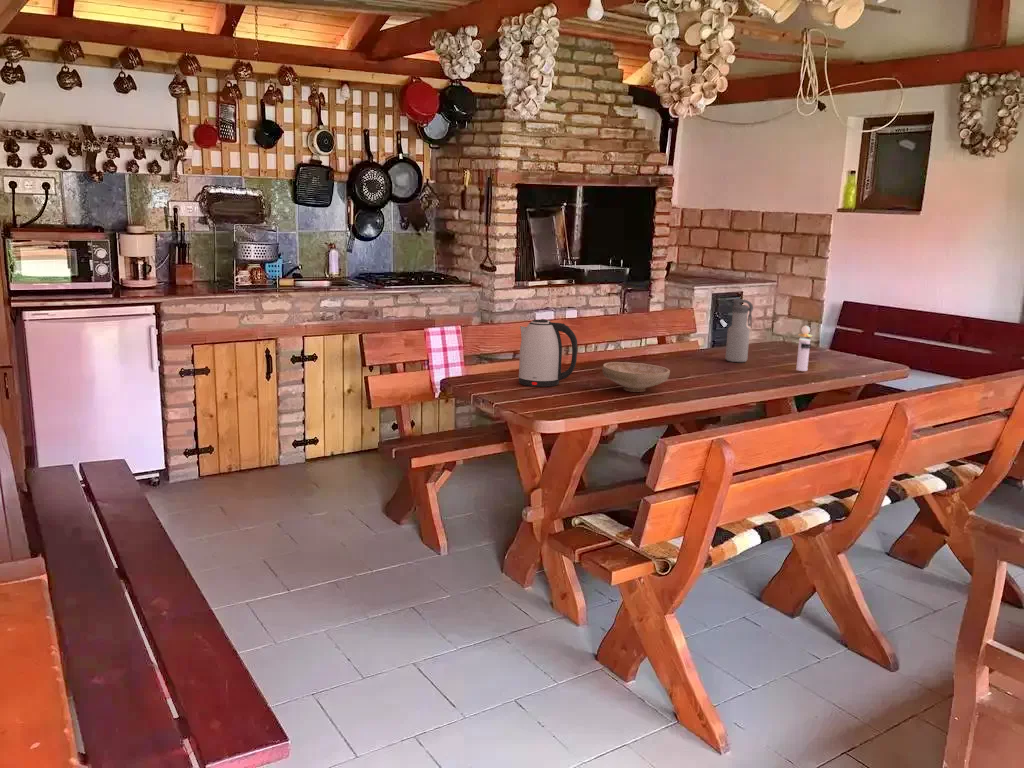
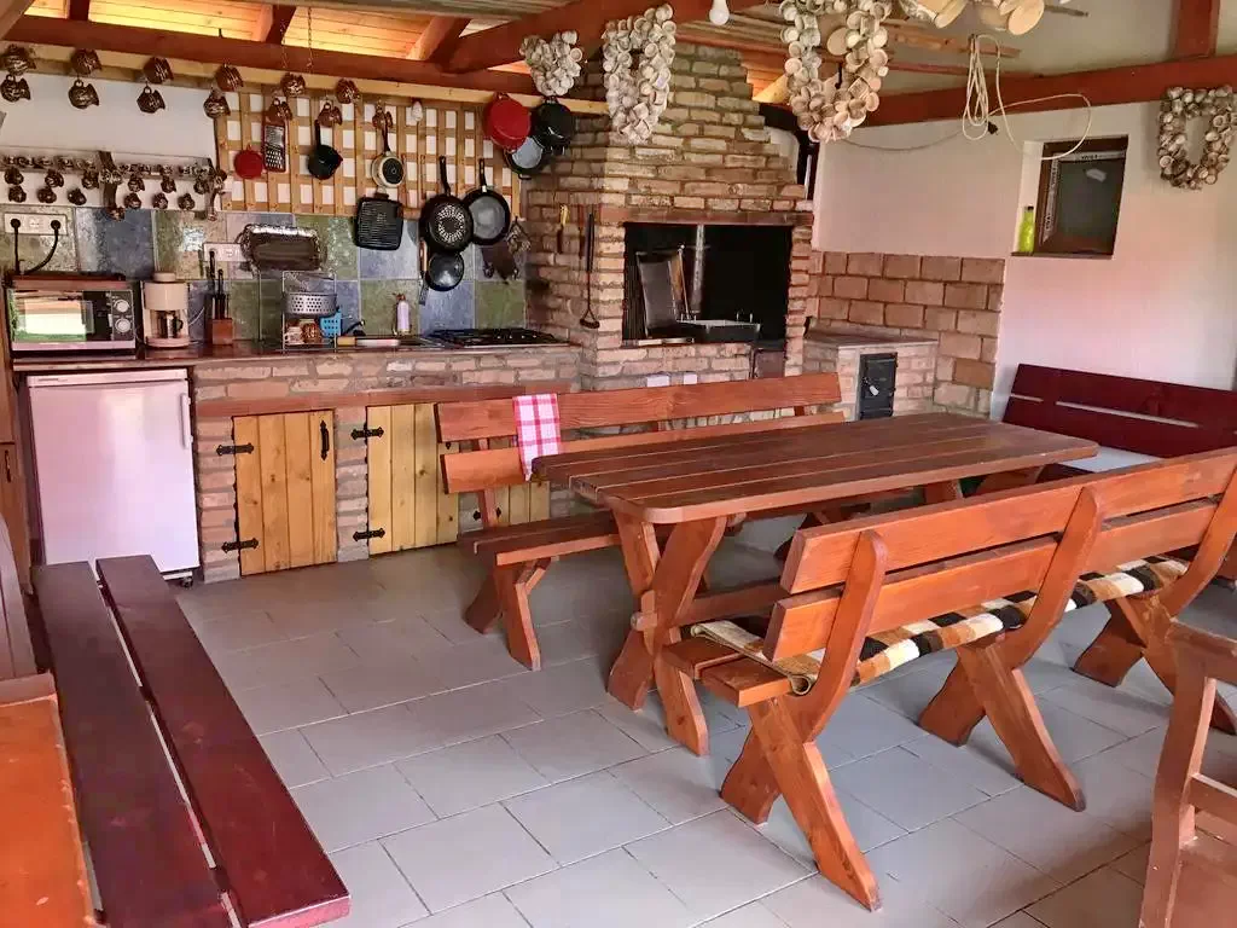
- bowl (635, 378)
- perfume bottle (803, 348)
- water bottle (739, 330)
- kettle (547, 351)
